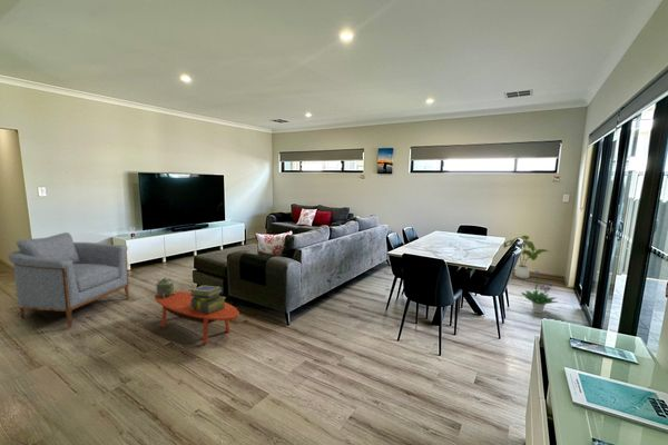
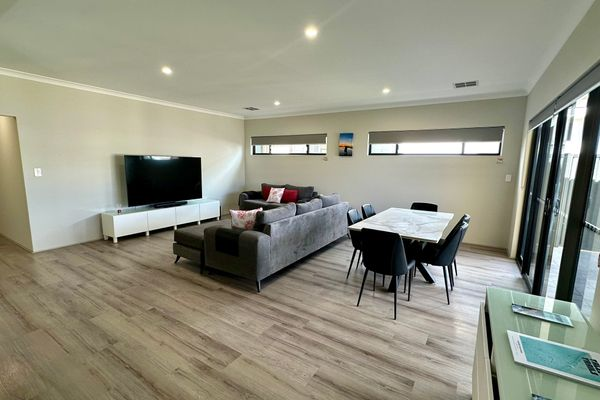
- potted plant (538, 290)
- coffee table (194, 316)
- house plant (523, 257)
- stack of books (206, 297)
- decorative box (166, 286)
- armchair (67, 274)
